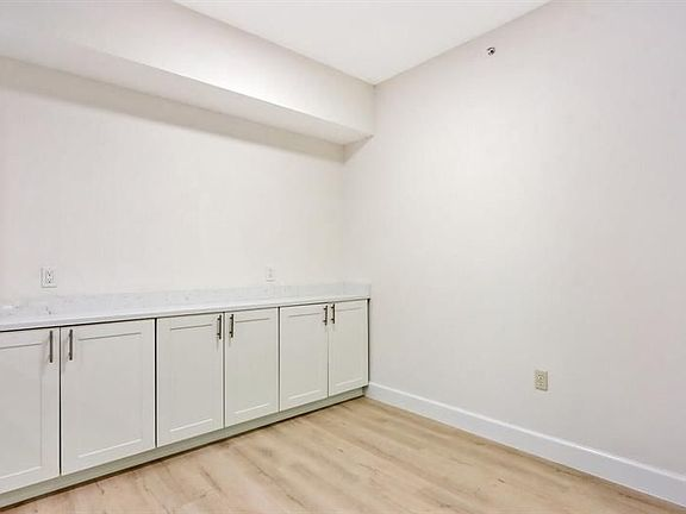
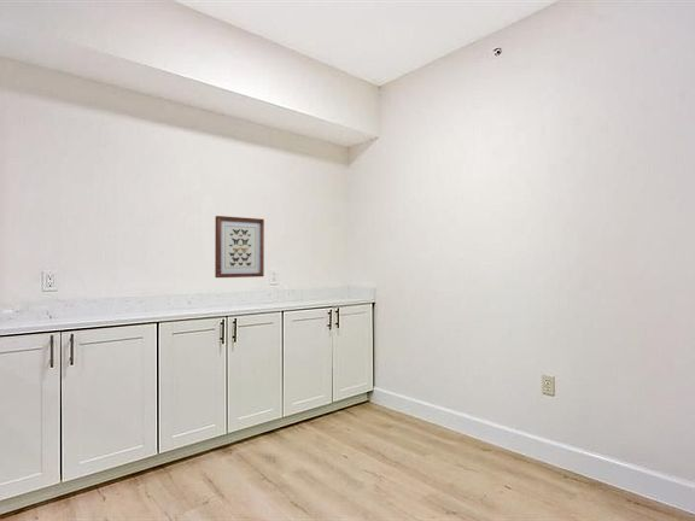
+ wall art (240, 247)
